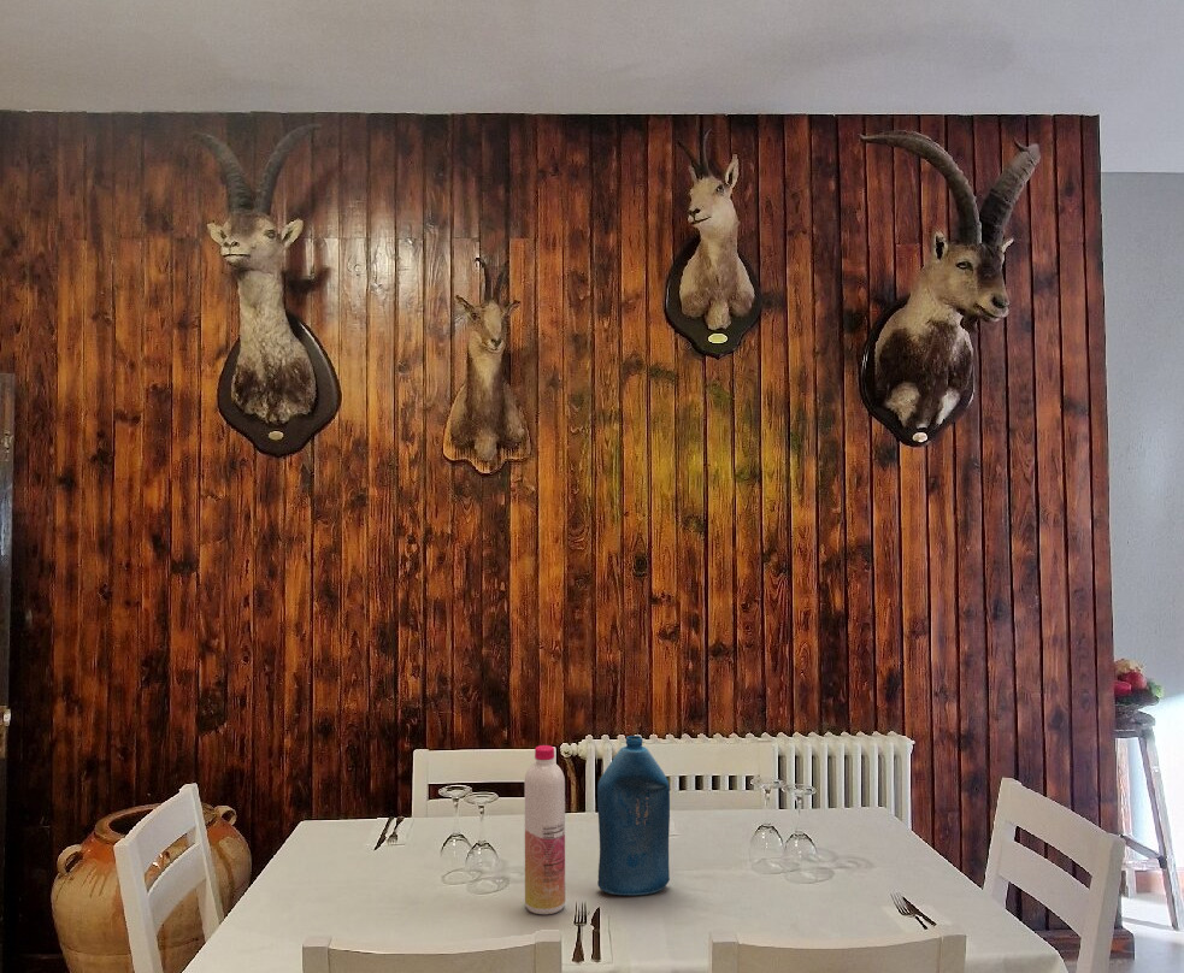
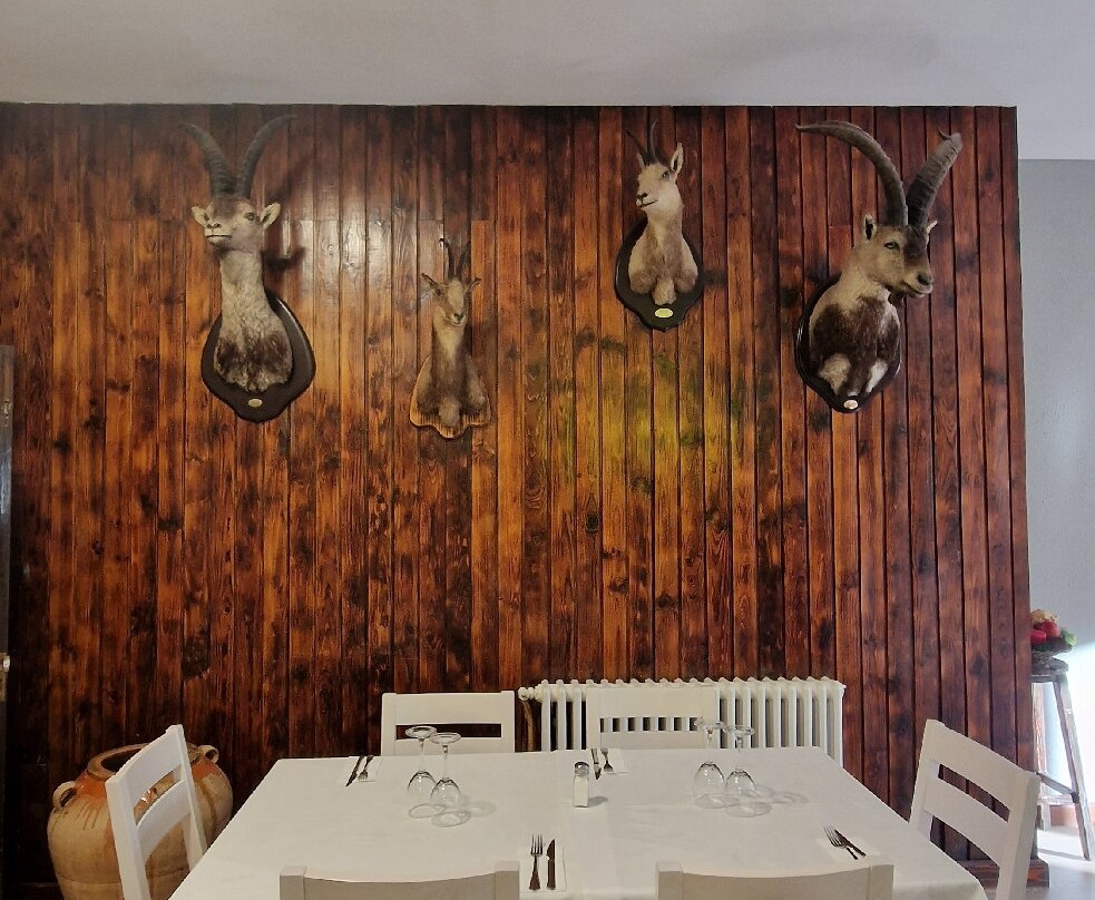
- beverage bottle (544, 826)
- bottle (634, 813)
